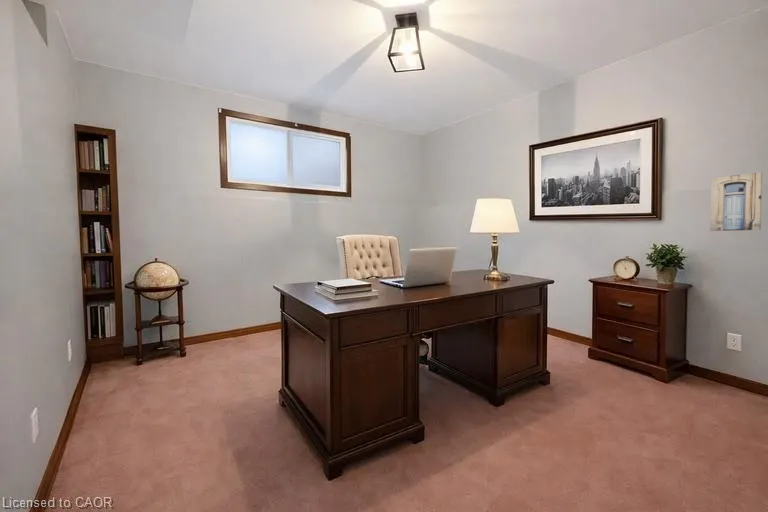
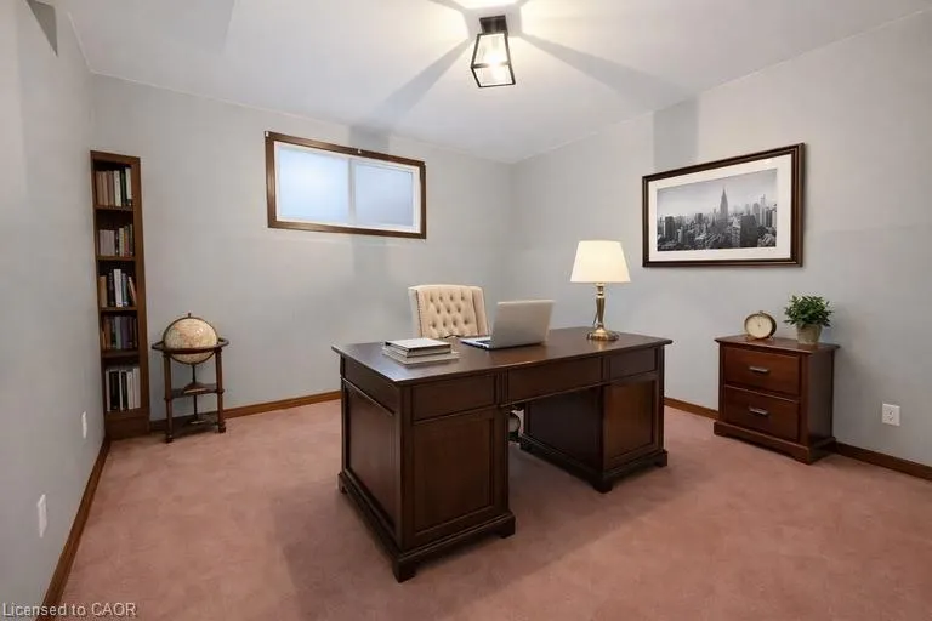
- wall art (735, 203)
